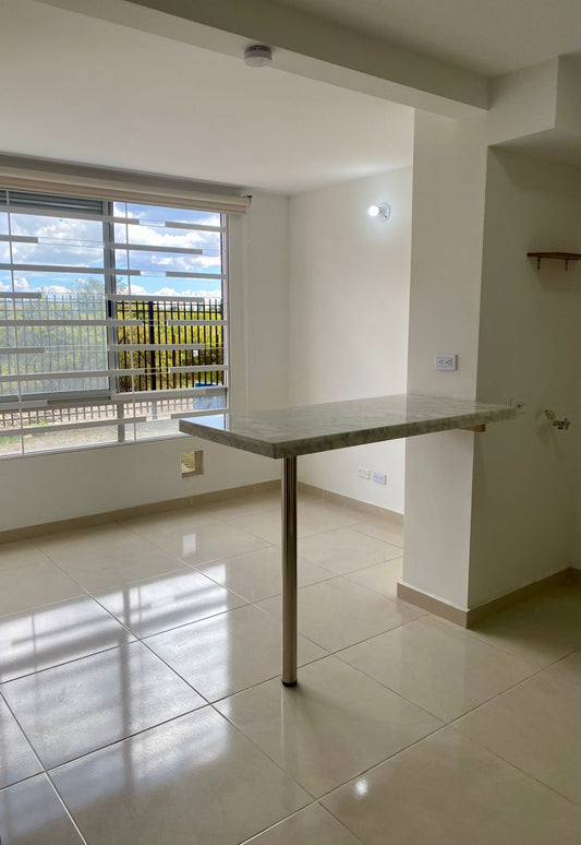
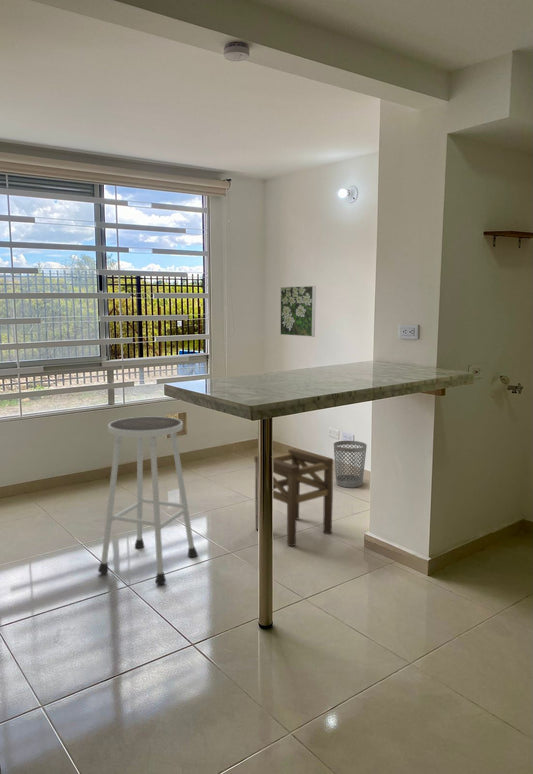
+ wastebasket (349, 464)
+ stool (147, 499)
+ stool (293, 494)
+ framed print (297, 311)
